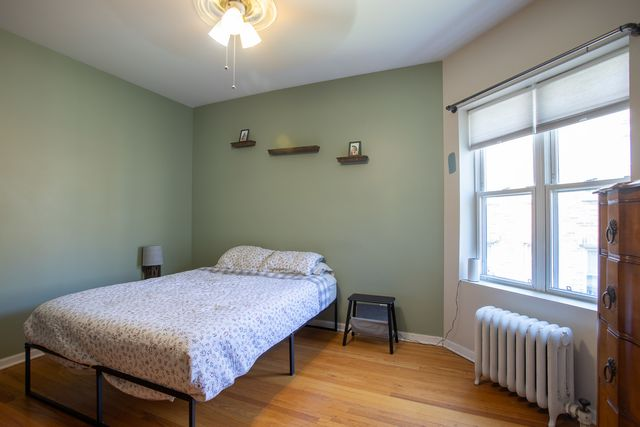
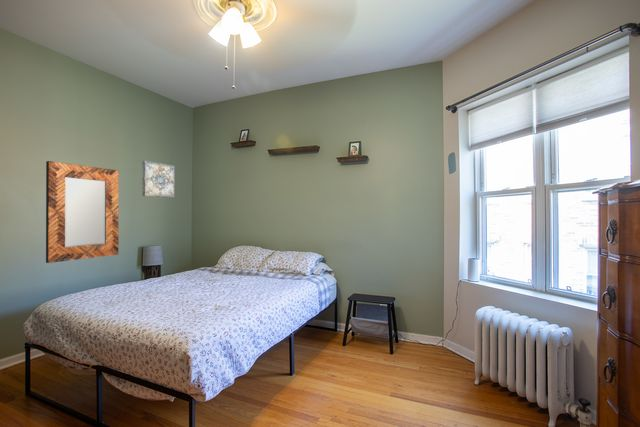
+ wall art (159, 180)
+ home mirror (85, 212)
